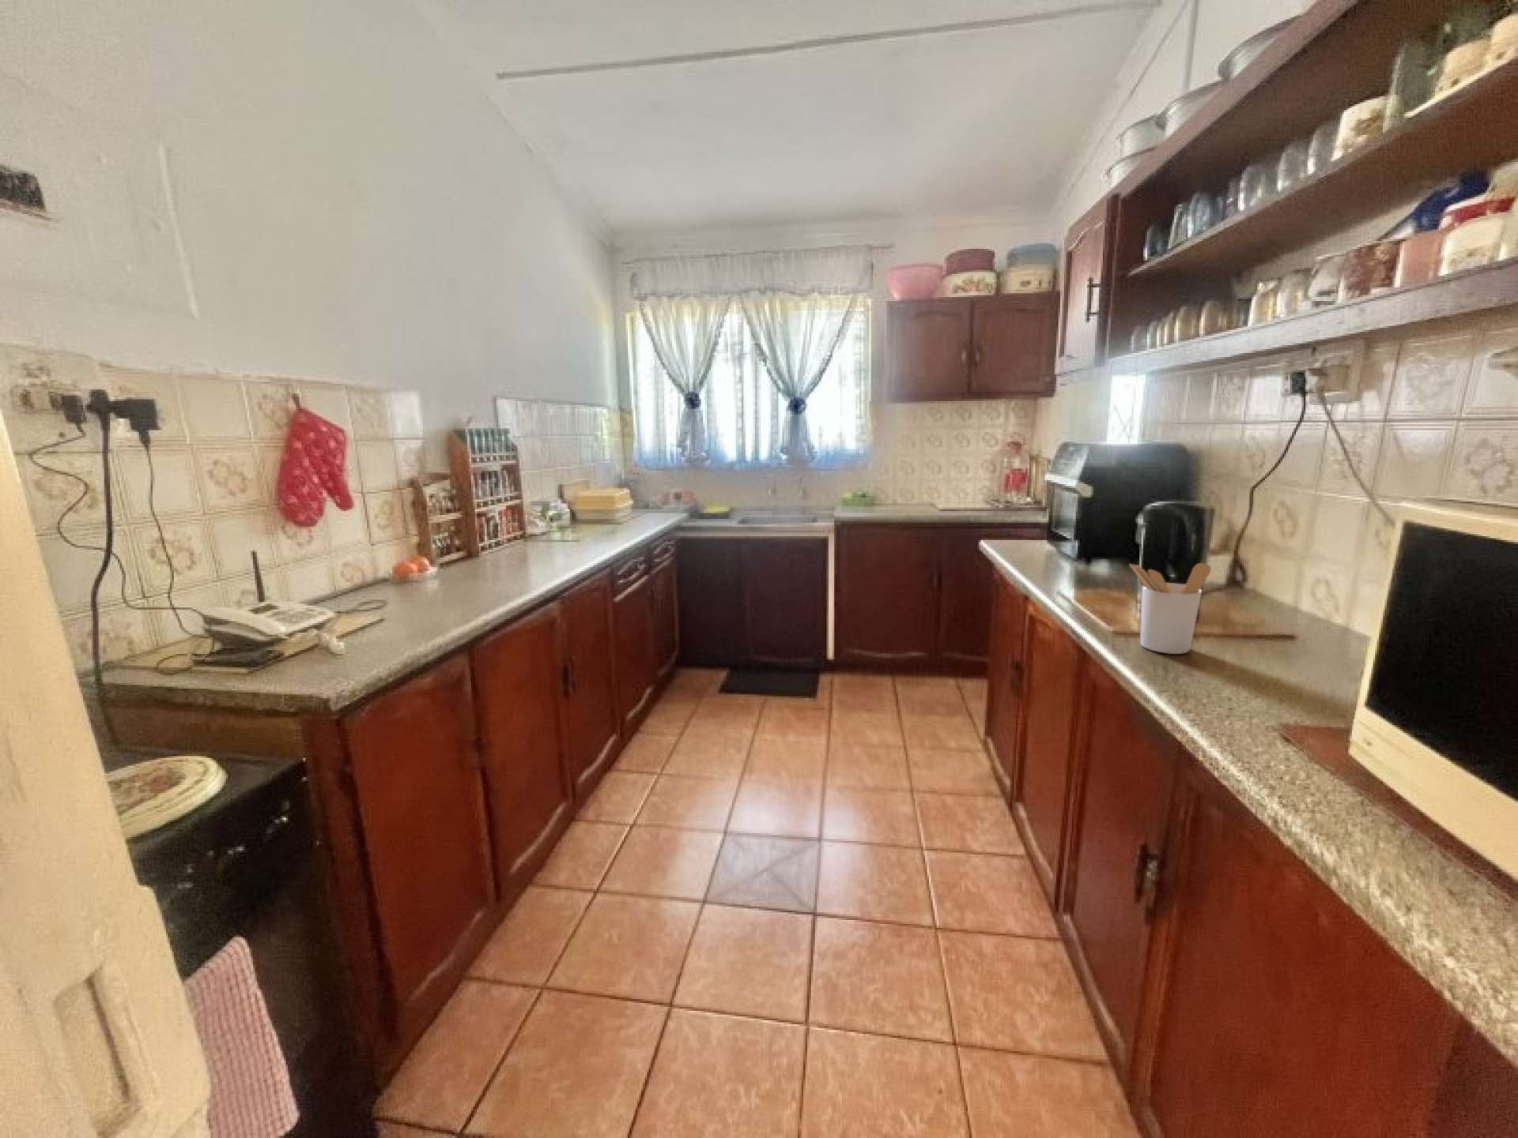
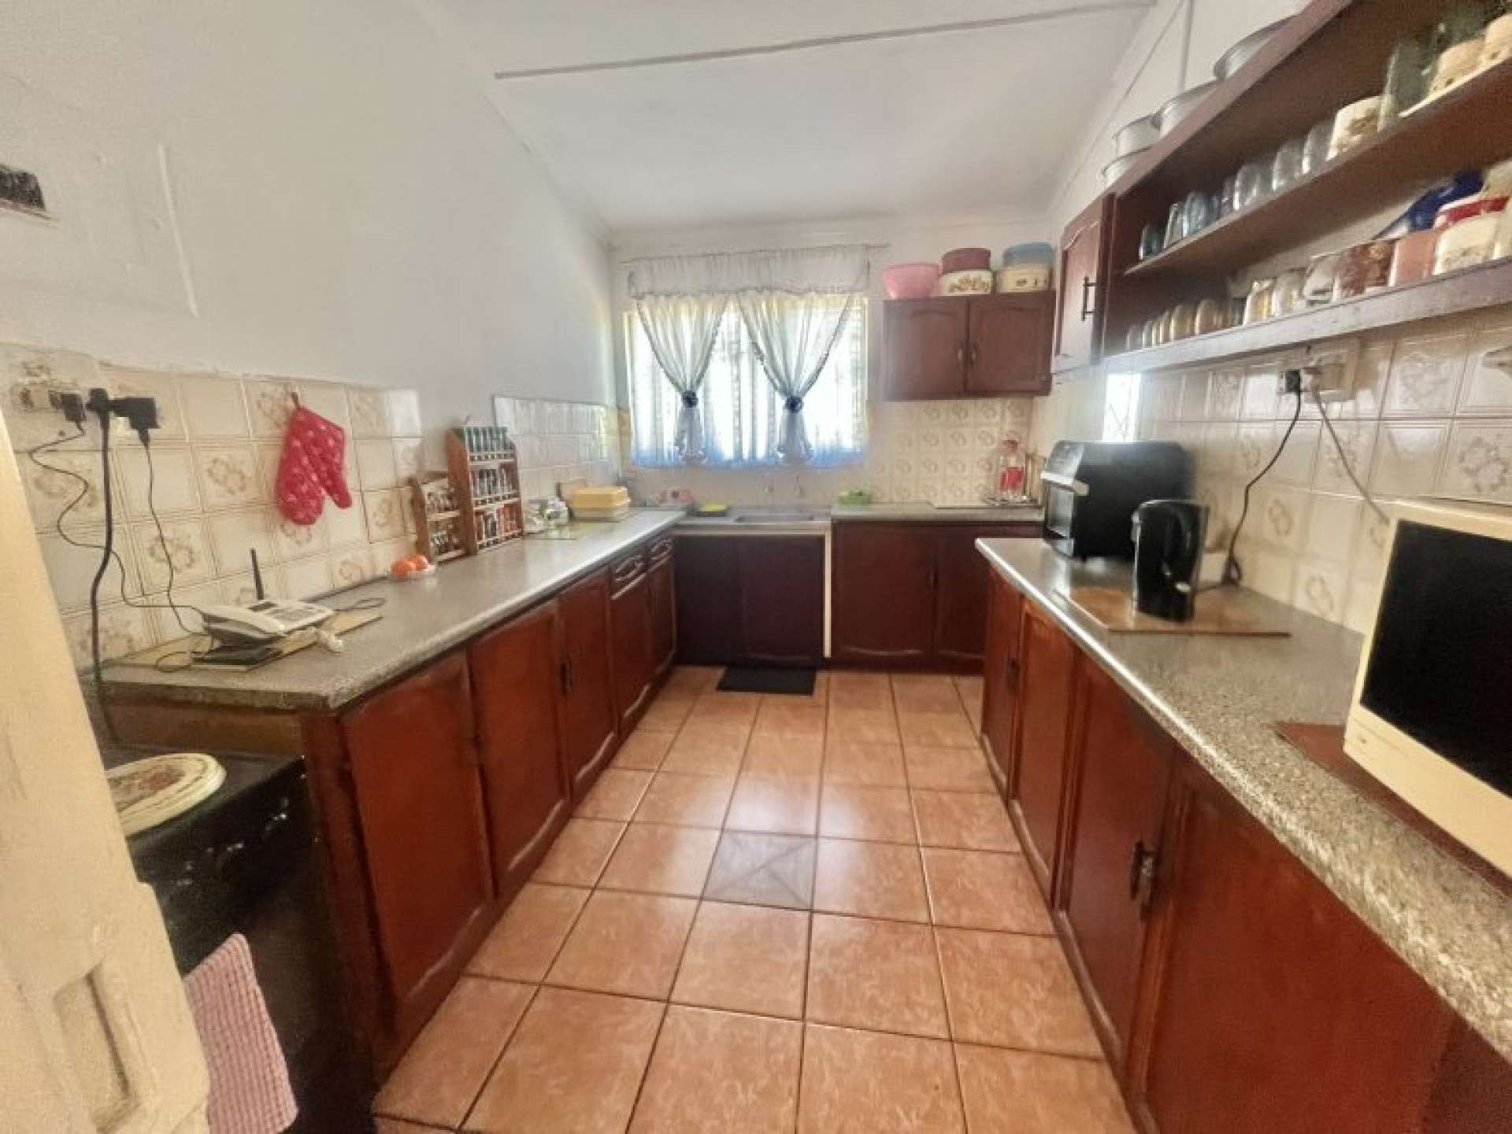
- utensil holder (1160, 604)
